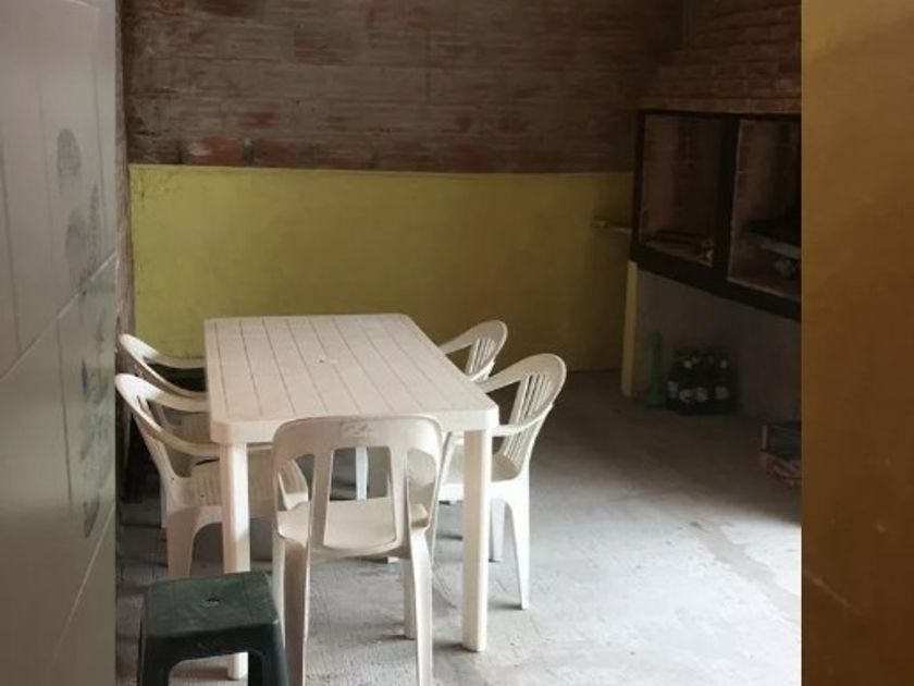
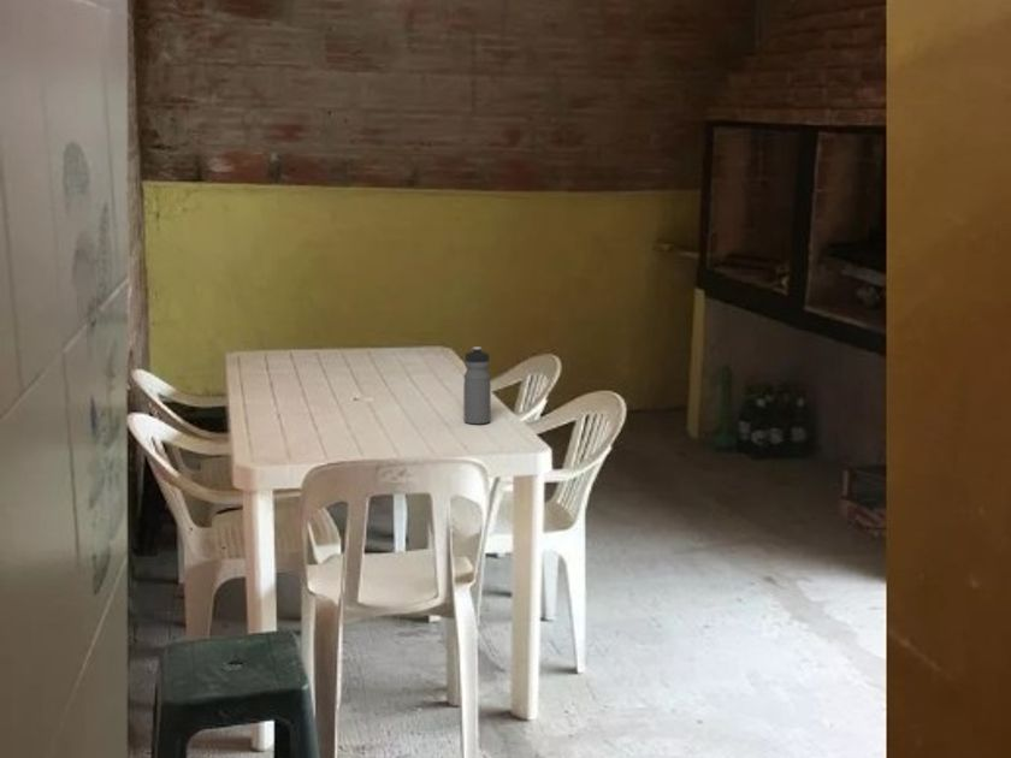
+ water bottle (477, 384)
